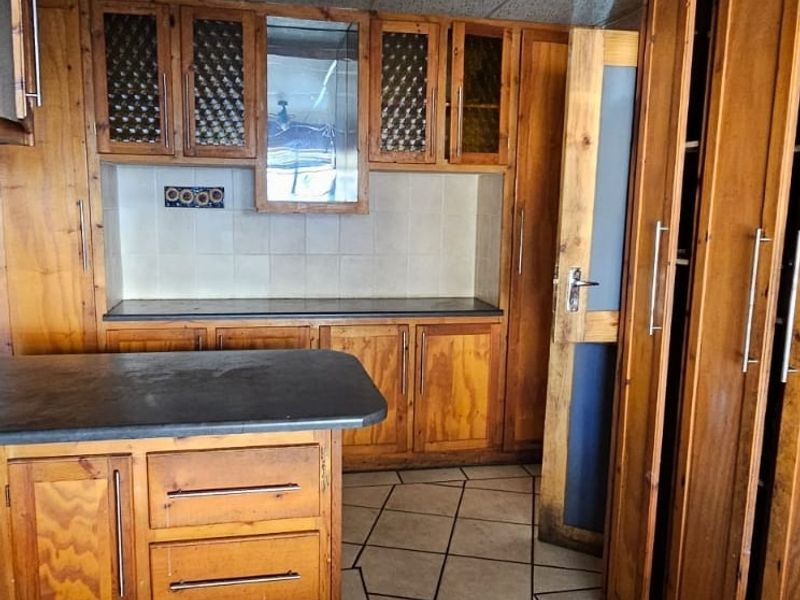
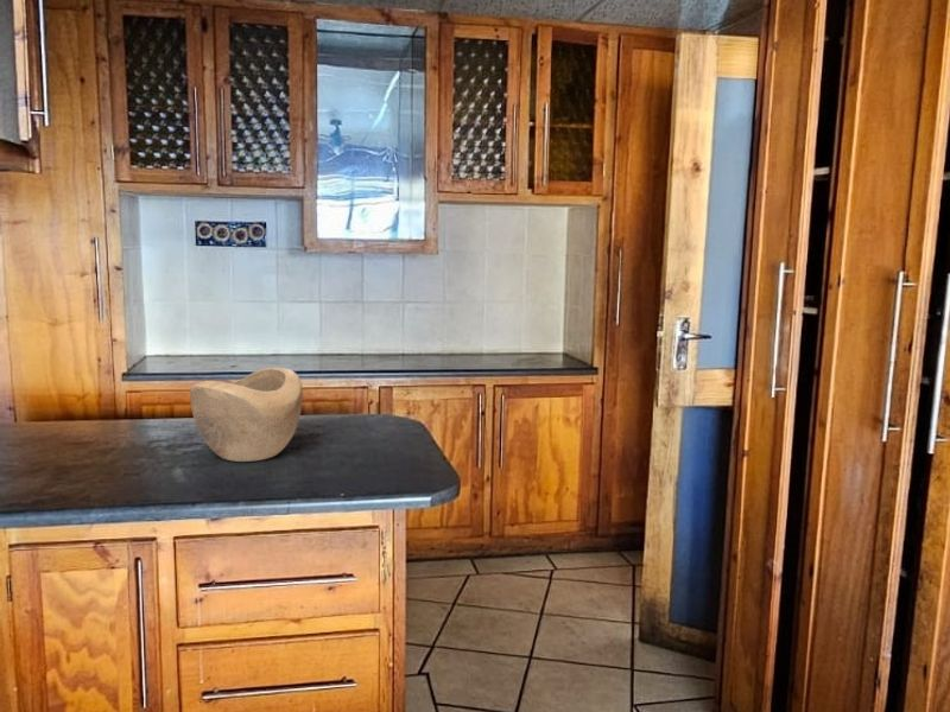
+ decorative bowl (247, 414)
